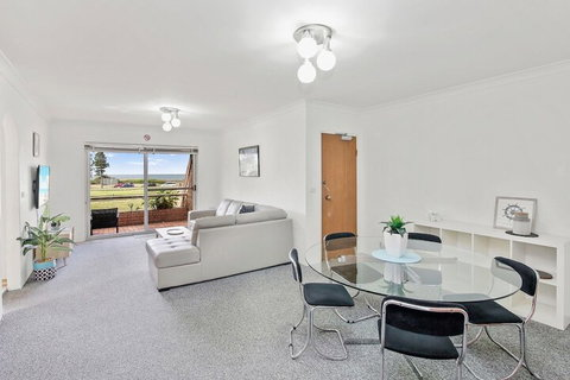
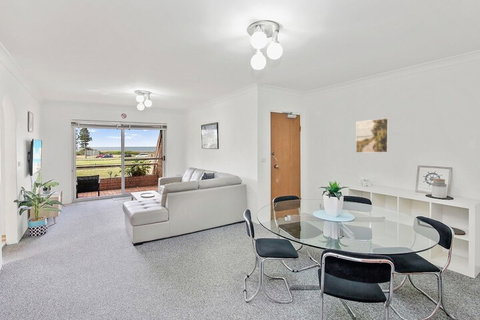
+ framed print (371, 136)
